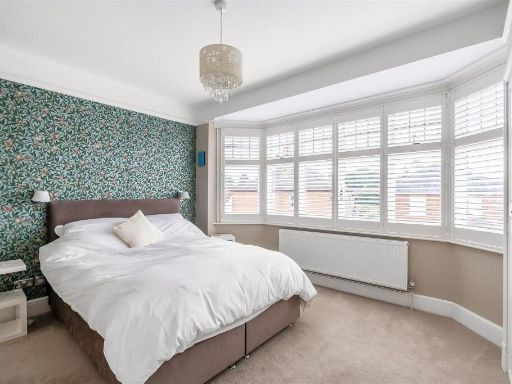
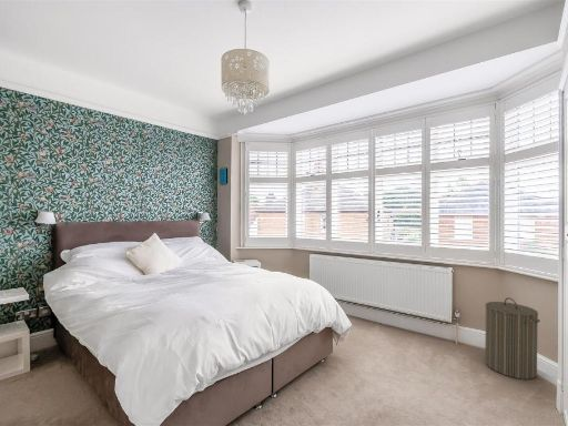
+ laundry hamper (510, 333)
